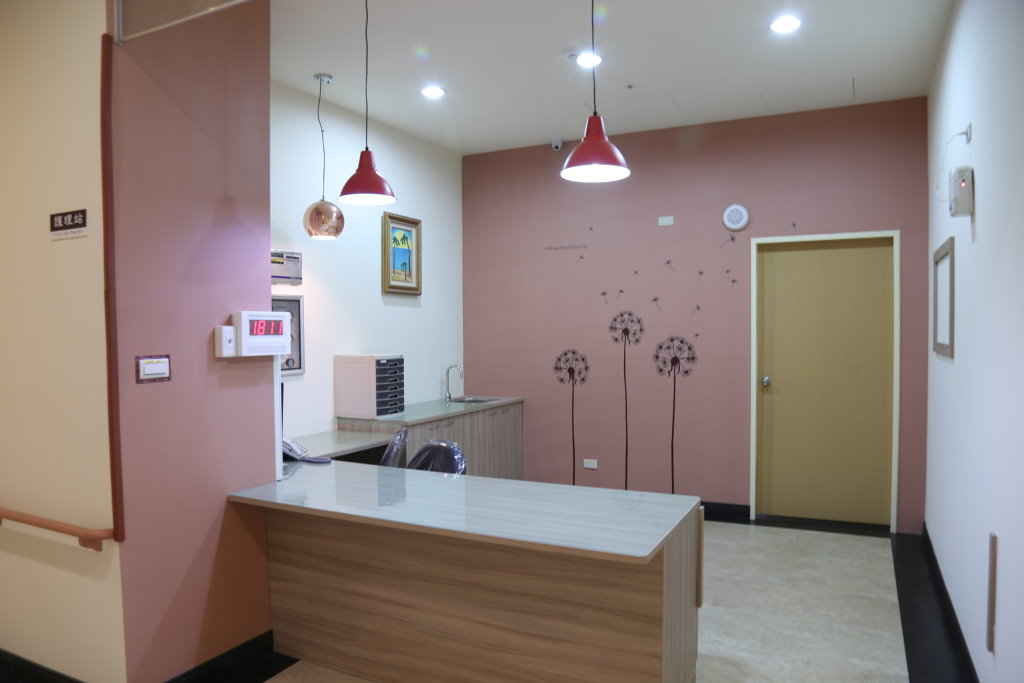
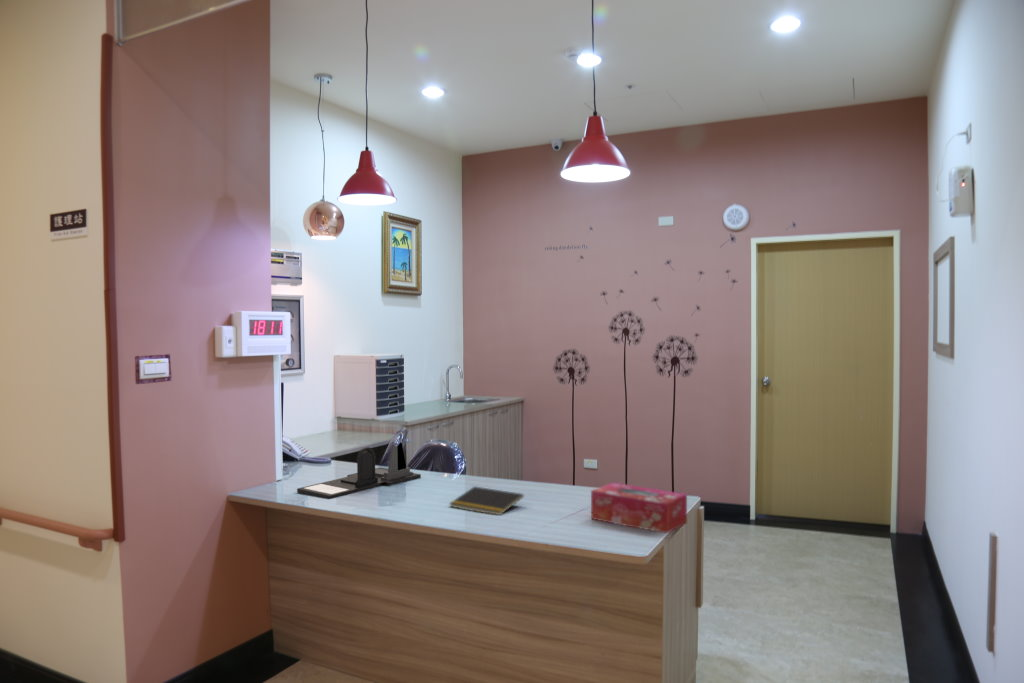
+ tissue box (638, 506)
+ desk organizer (359, 464)
+ notepad (486, 500)
